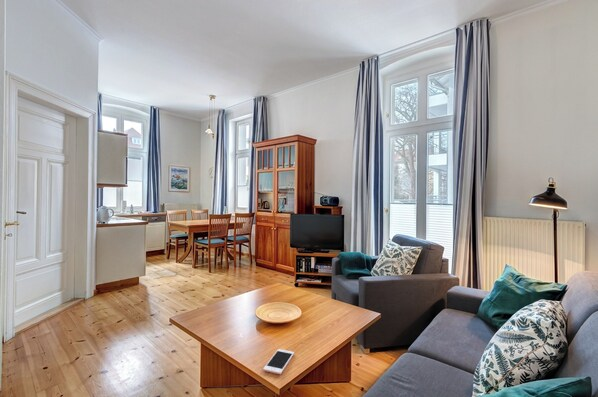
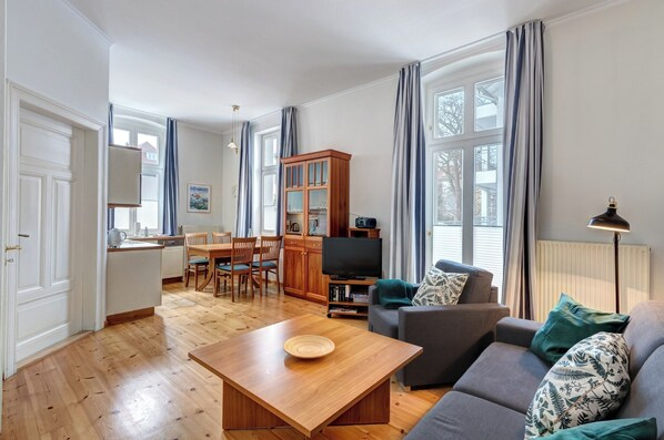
- cell phone (279, 360)
